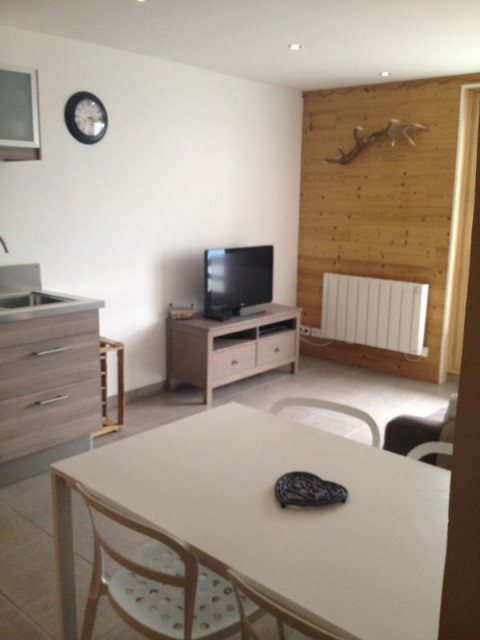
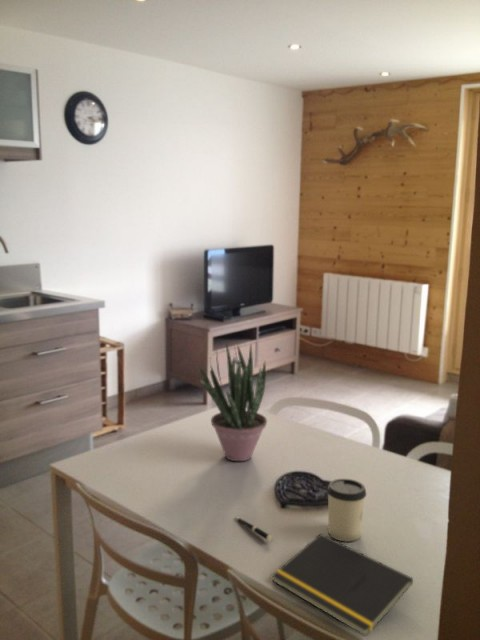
+ pen (251, 526)
+ cup (345, 509)
+ notepad (340, 579)
+ potted plant (233, 400)
